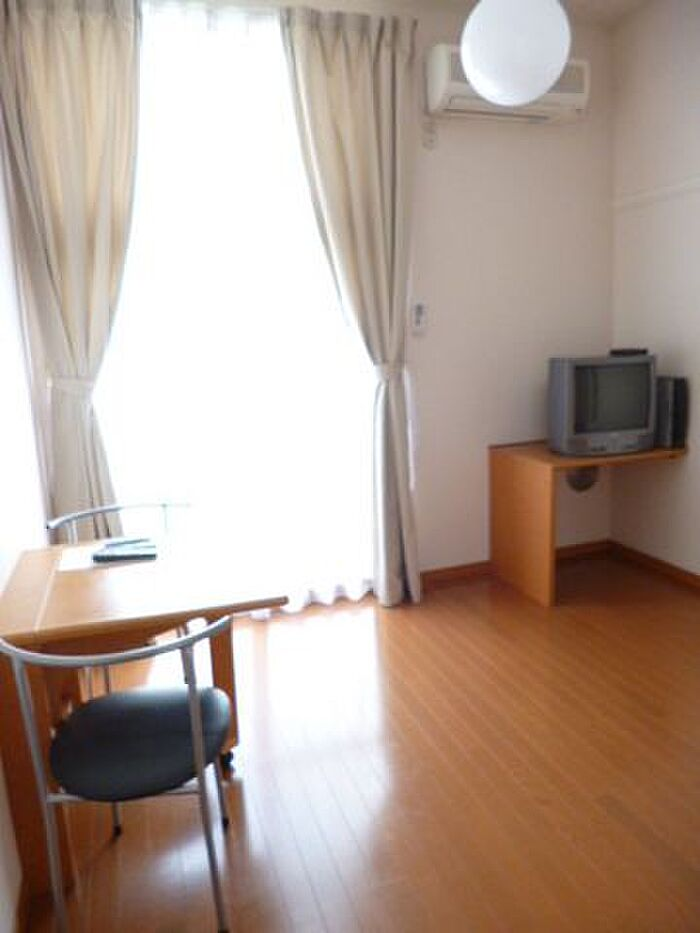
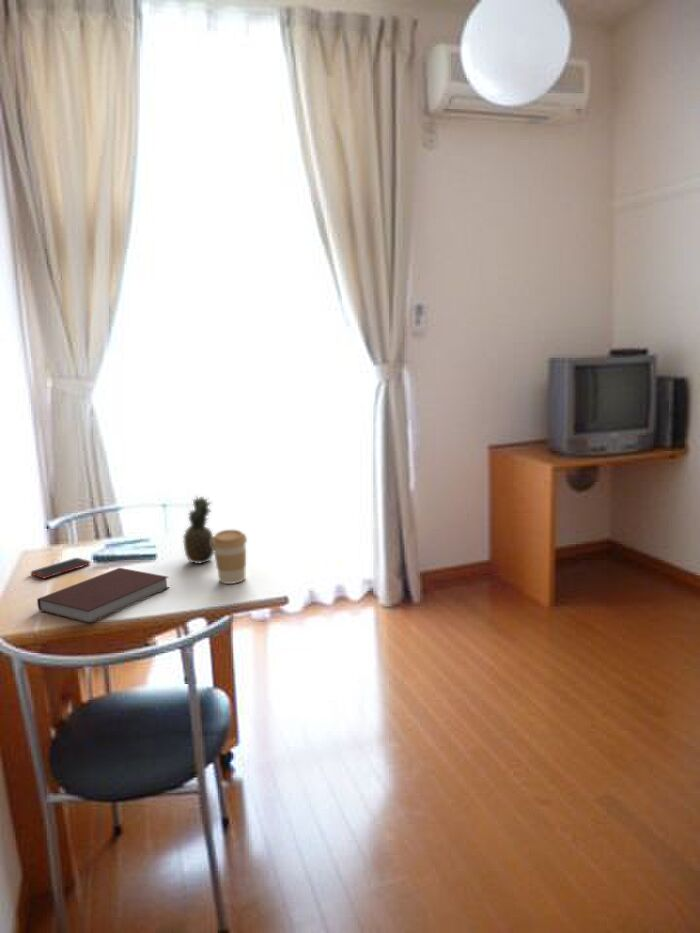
+ notebook (105, 593)
+ coffee cup (230, 556)
+ cell phone (61, 567)
+ fruit (198, 527)
